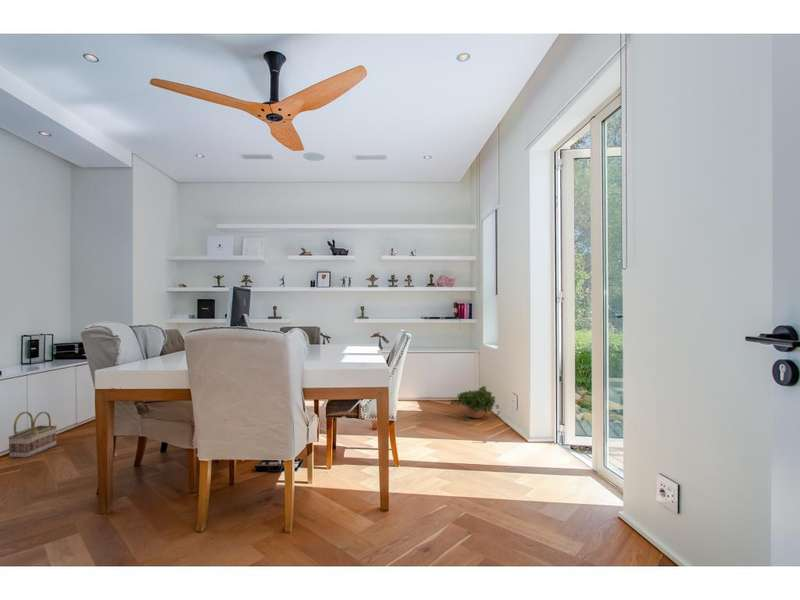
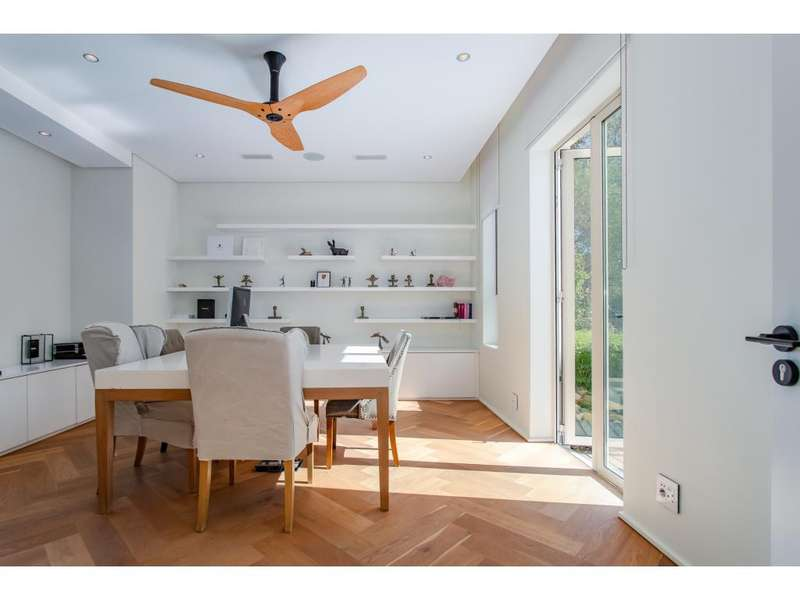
- basket (33, 431)
- potted plant (476, 401)
